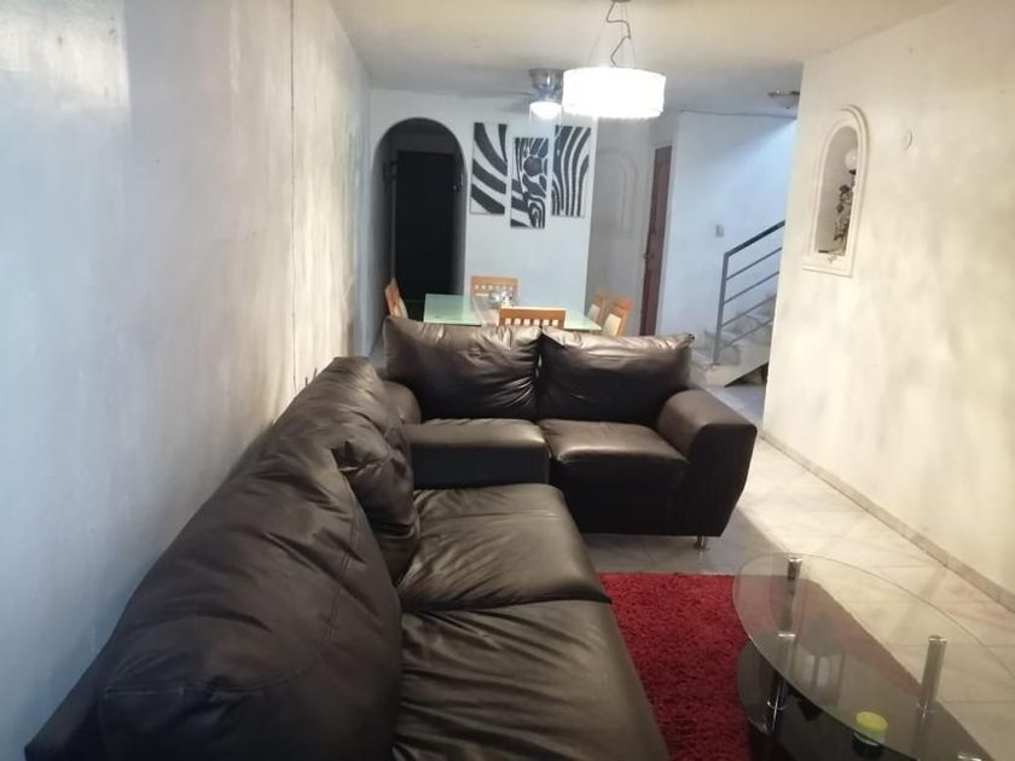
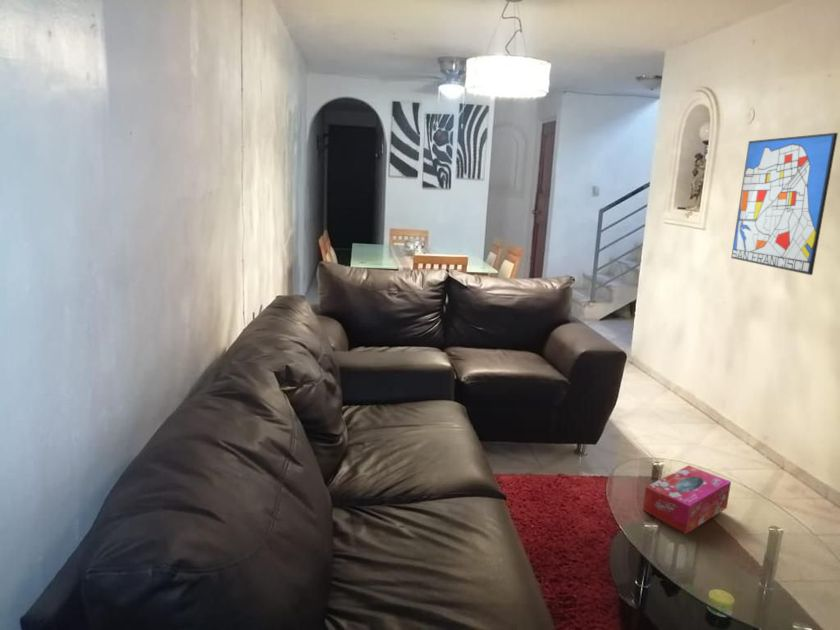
+ wall art (778, 202)
+ tissue box (687, 497)
